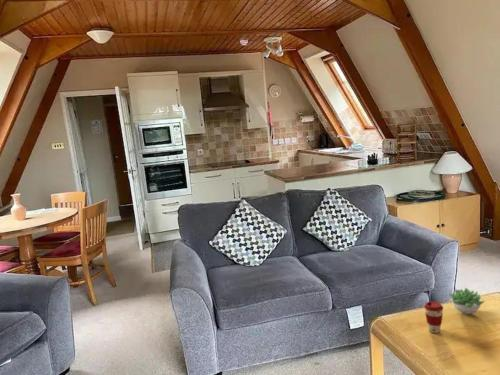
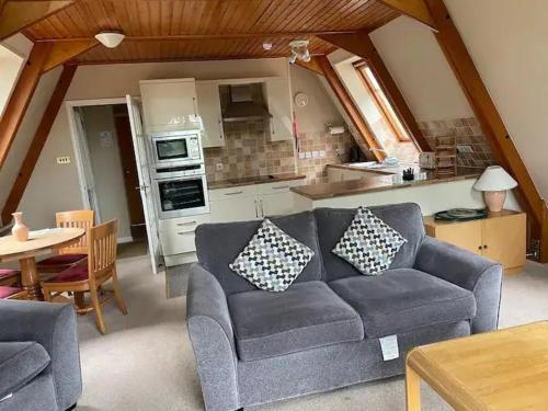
- succulent plant (466, 301)
- coffee cup (434, 317)
